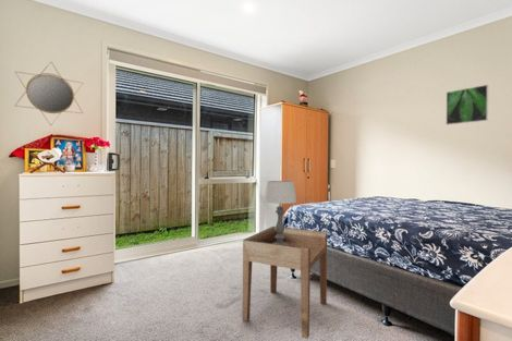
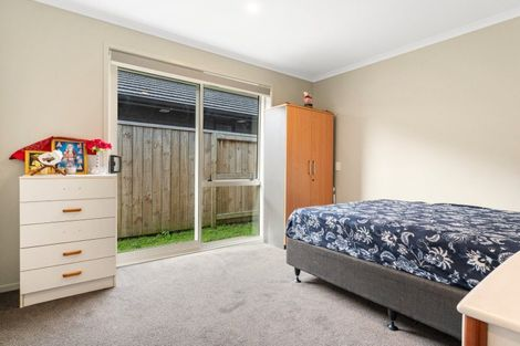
- table lamp (280, 215)
- home mirror (50, 93)
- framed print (466, 106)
- side table (287, 267)
